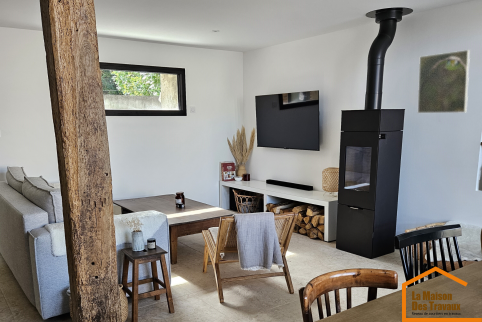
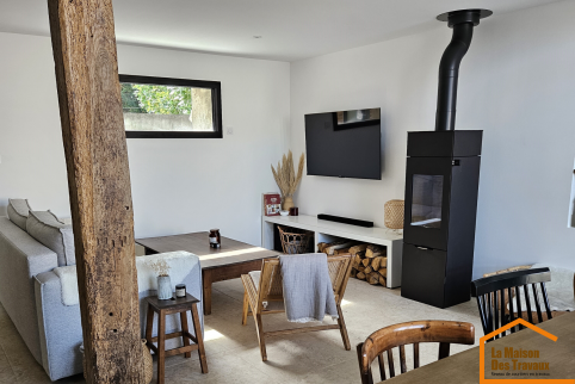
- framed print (442, 83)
